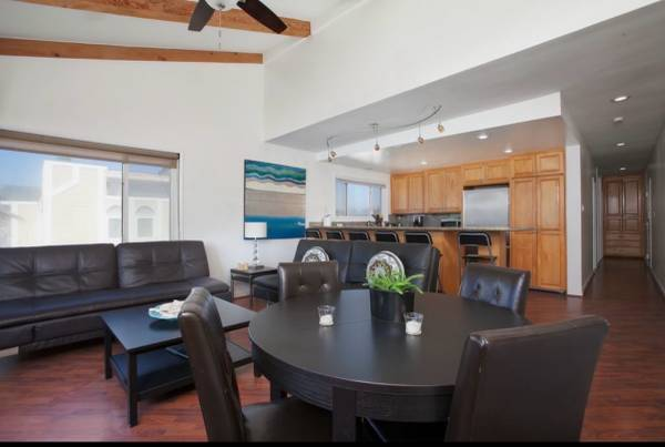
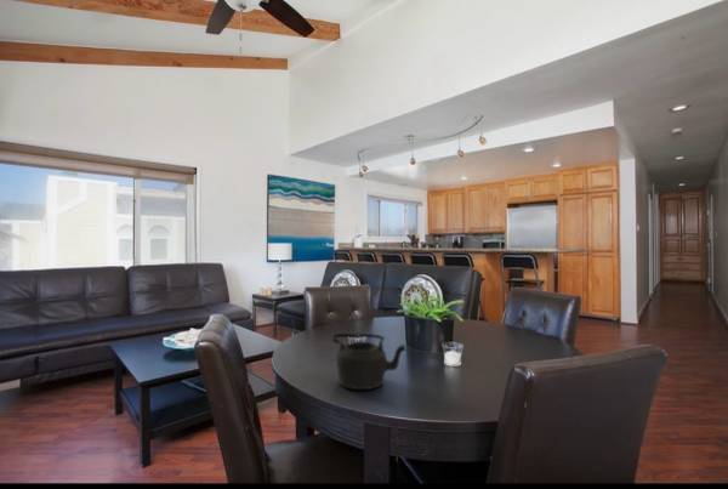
+ teapot (365, 359)
